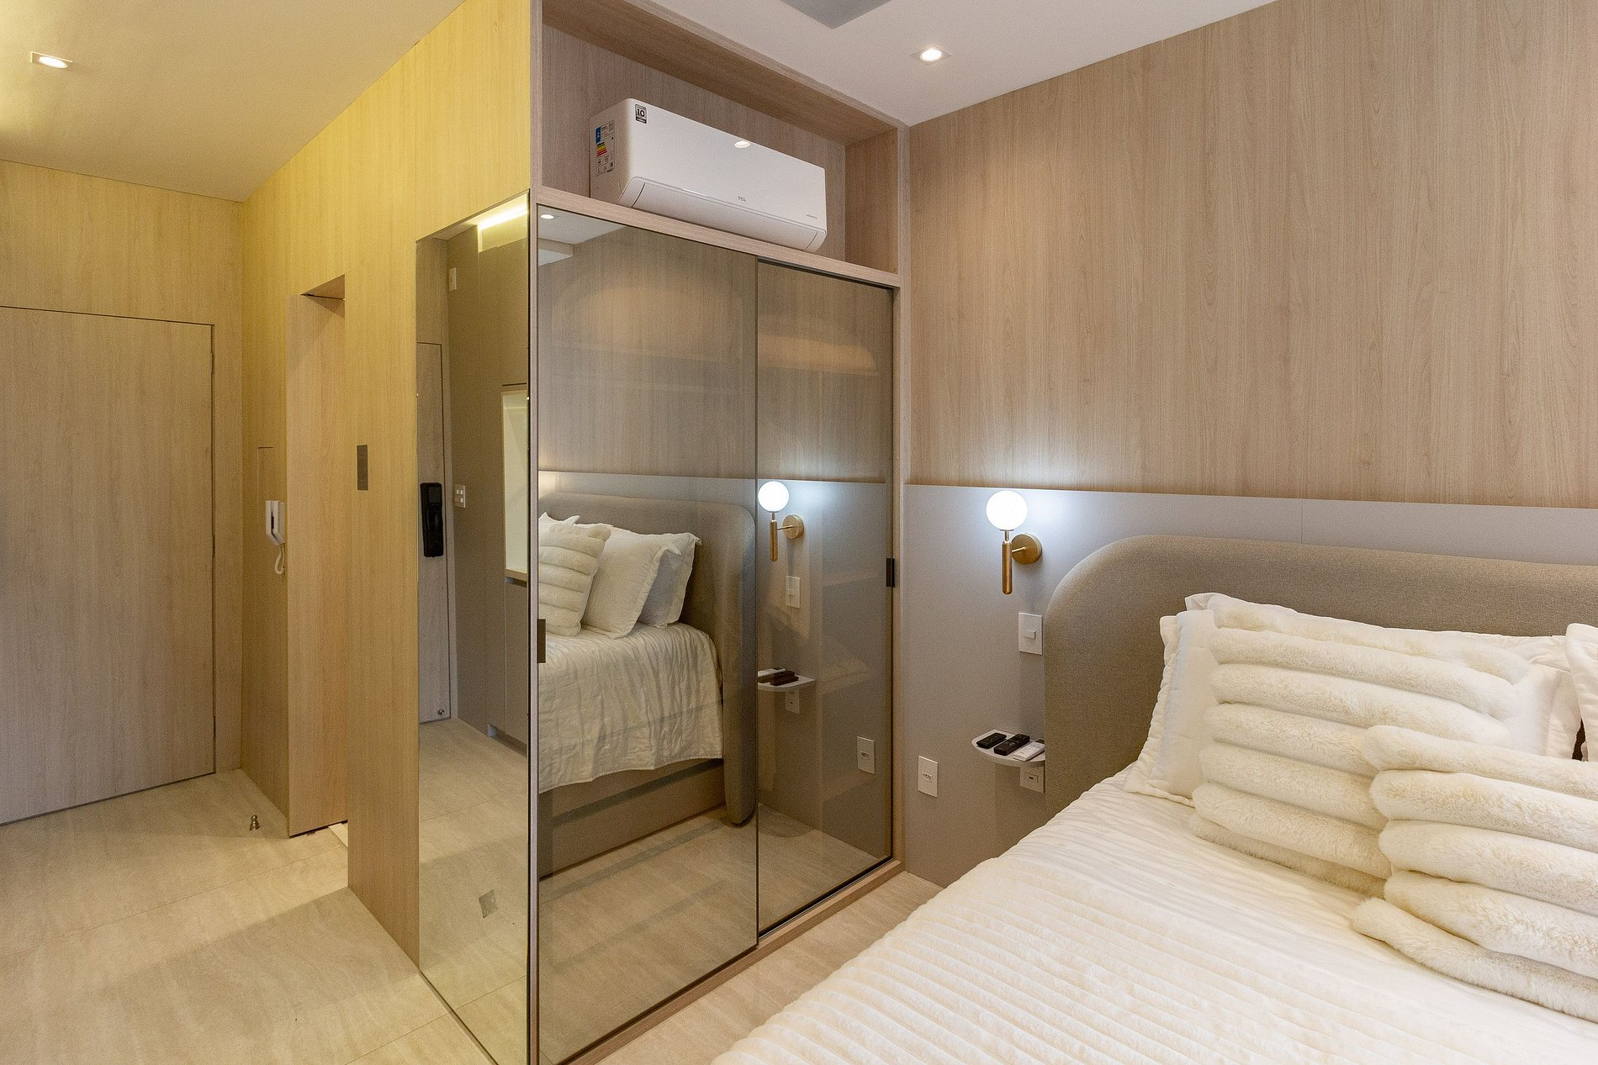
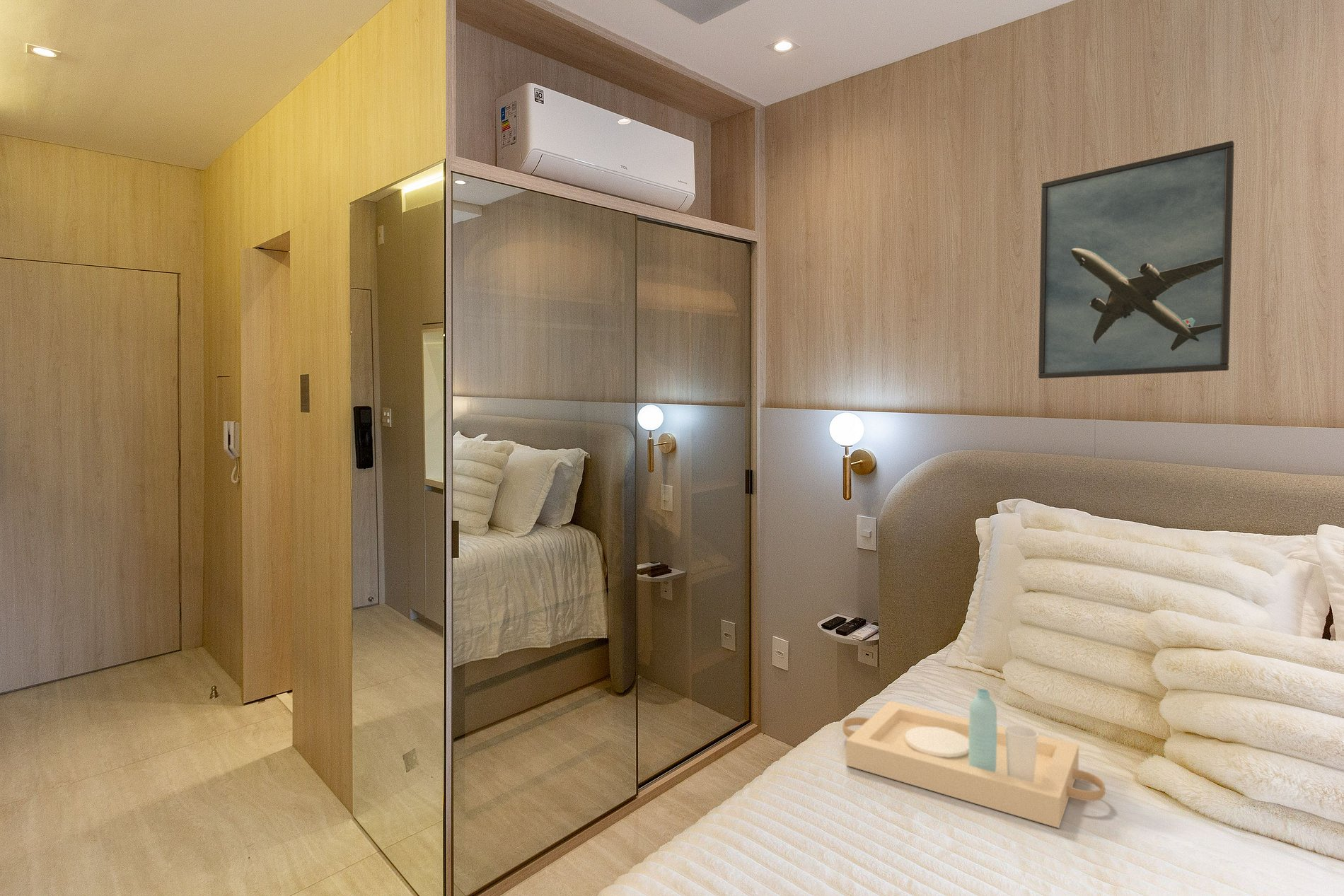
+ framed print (1128, 269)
+ serving tray (962, 721)
